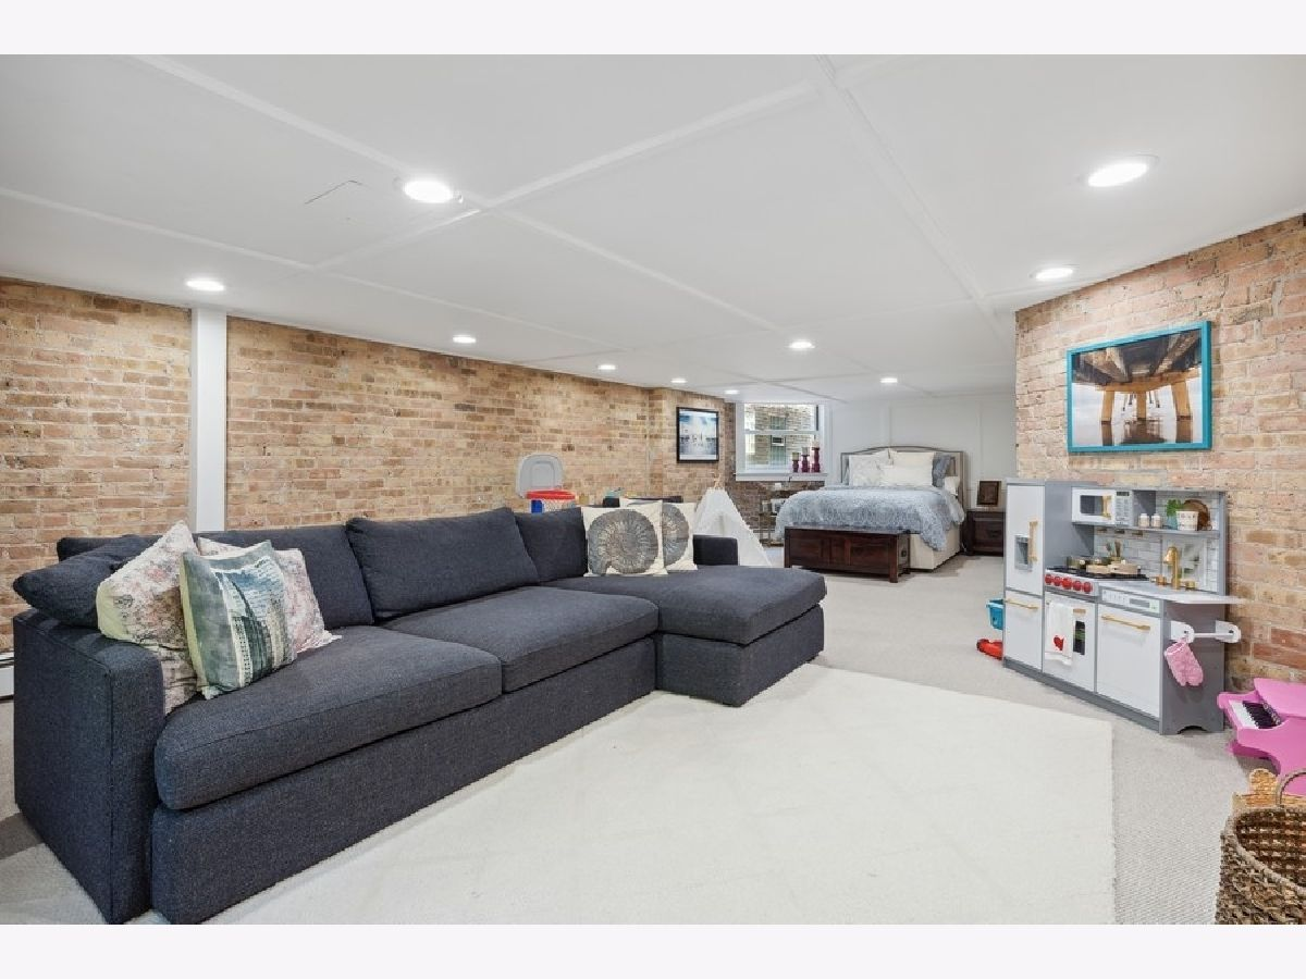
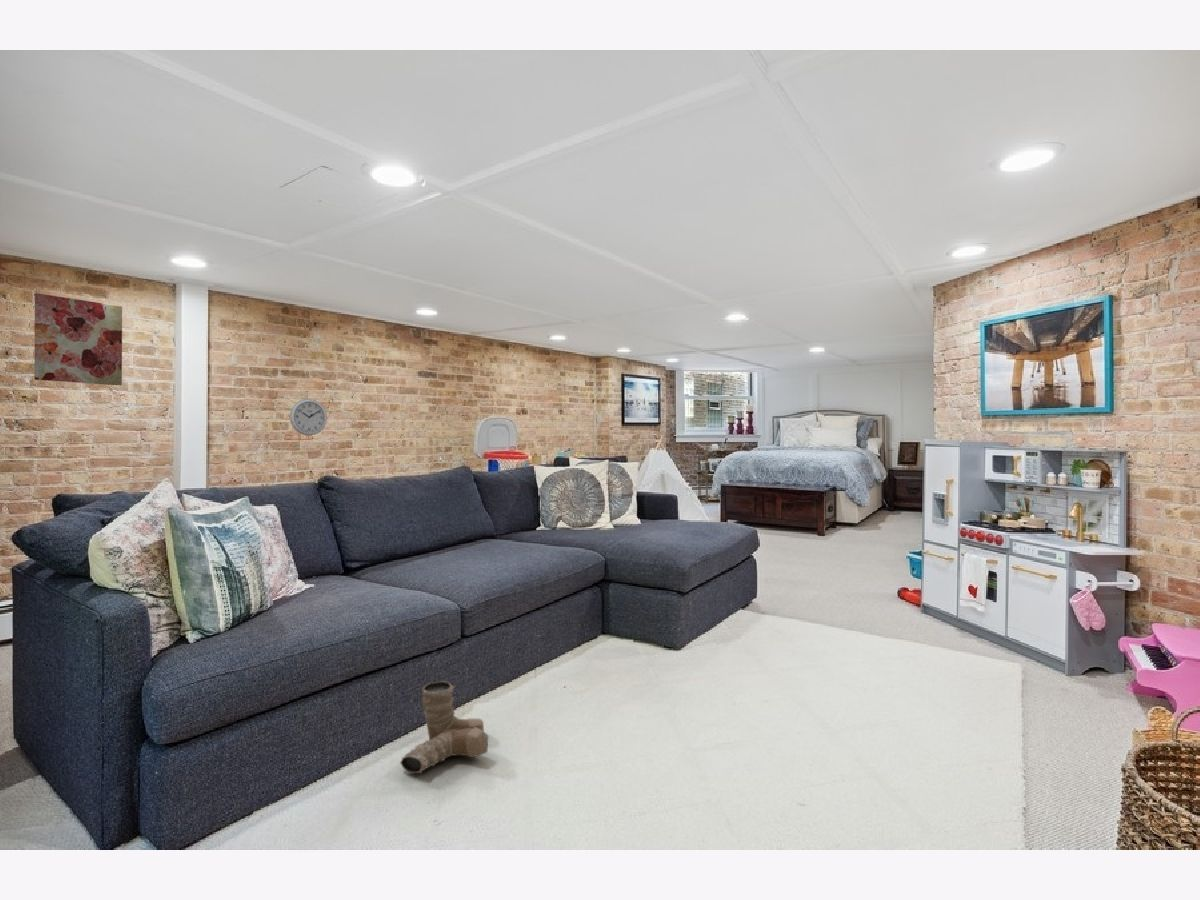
+ boots (449, 724)
+ wall art (80, 341)
+ wall clock (309, 417)
